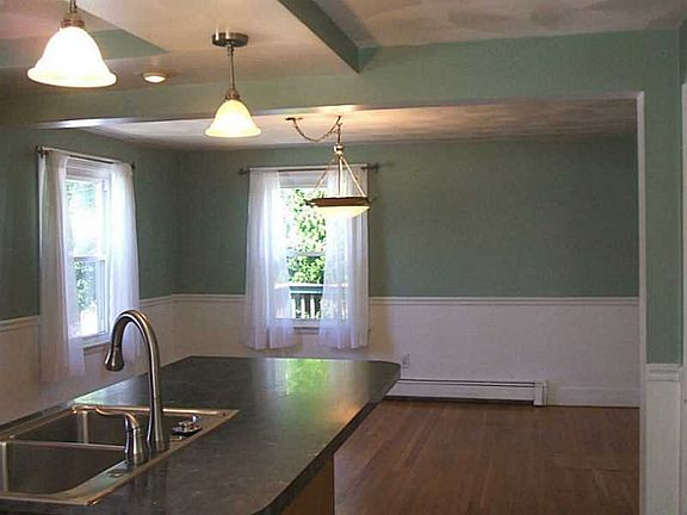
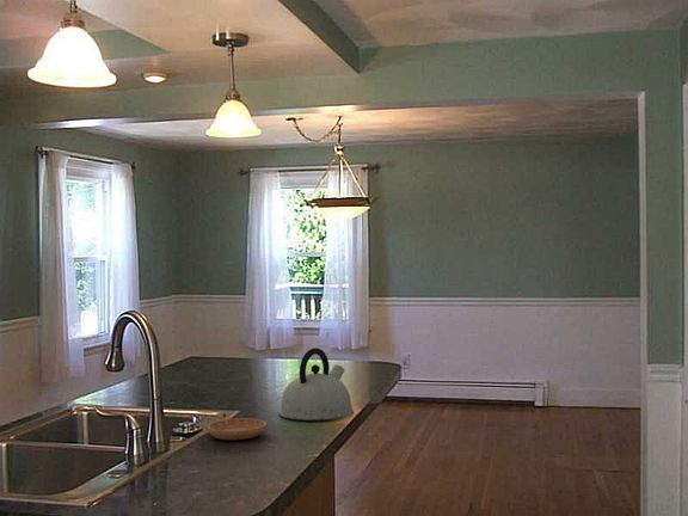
+ saucer (236, 429)
+ kettle (318, 380)
